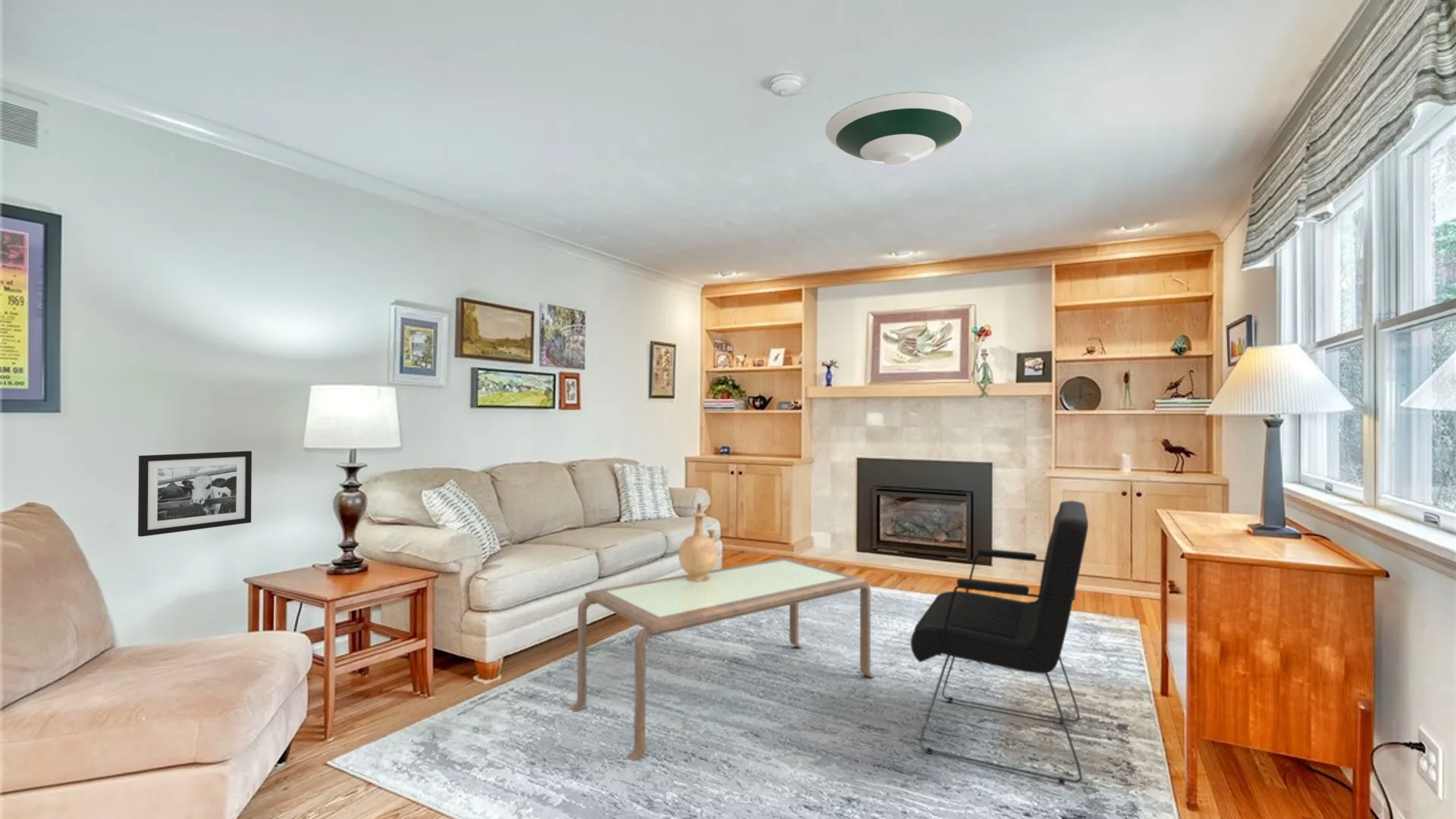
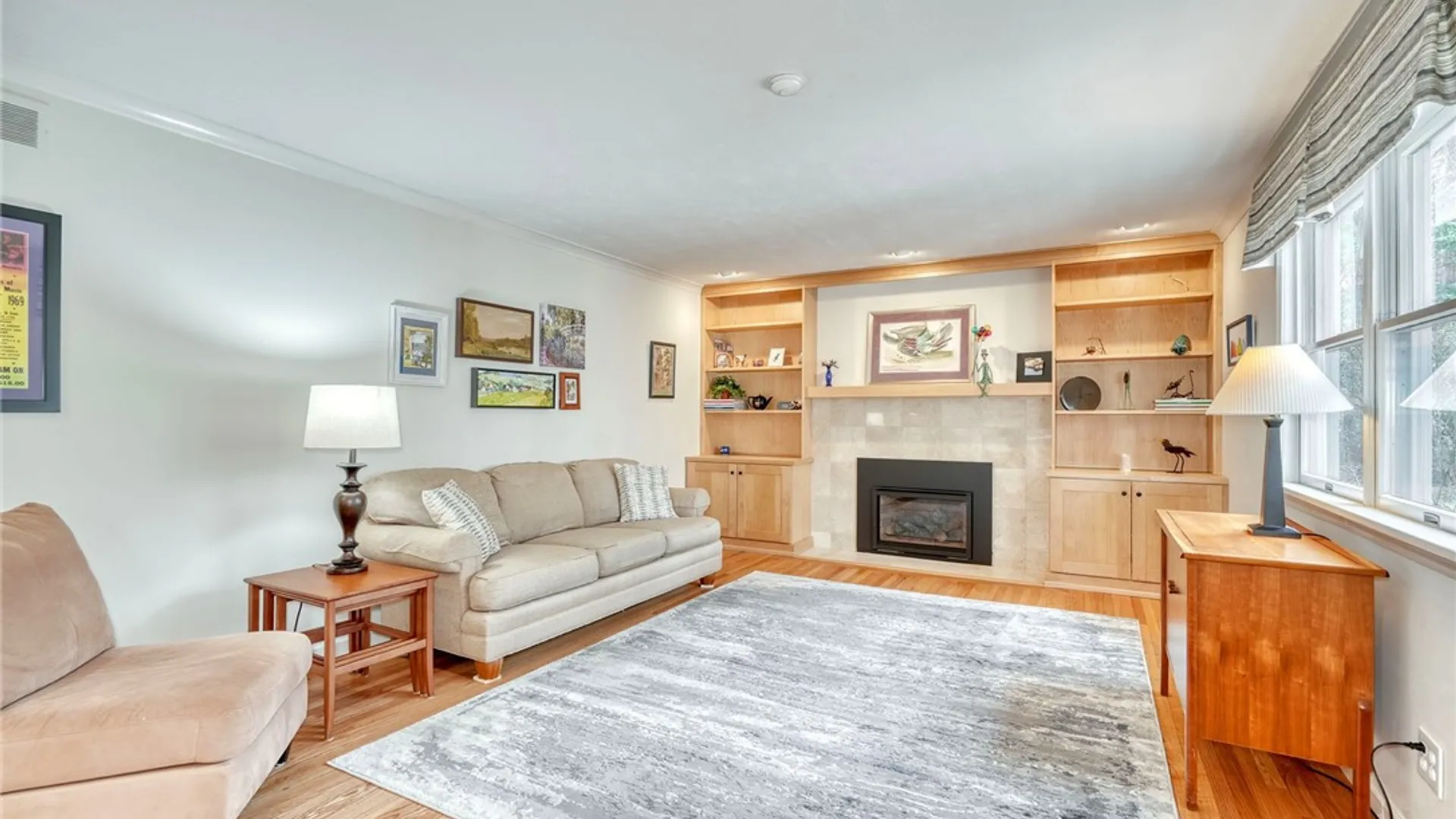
- vase (698, 540)
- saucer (897, 143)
- armchair (1000, 620)
- picture frame (198, 491)
- coffee table (727, 619)
